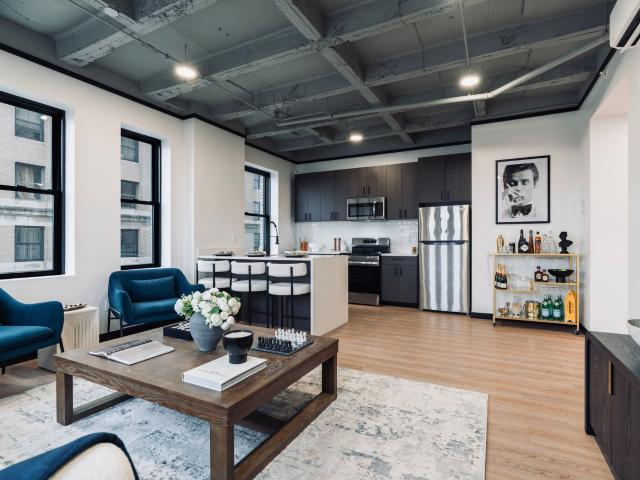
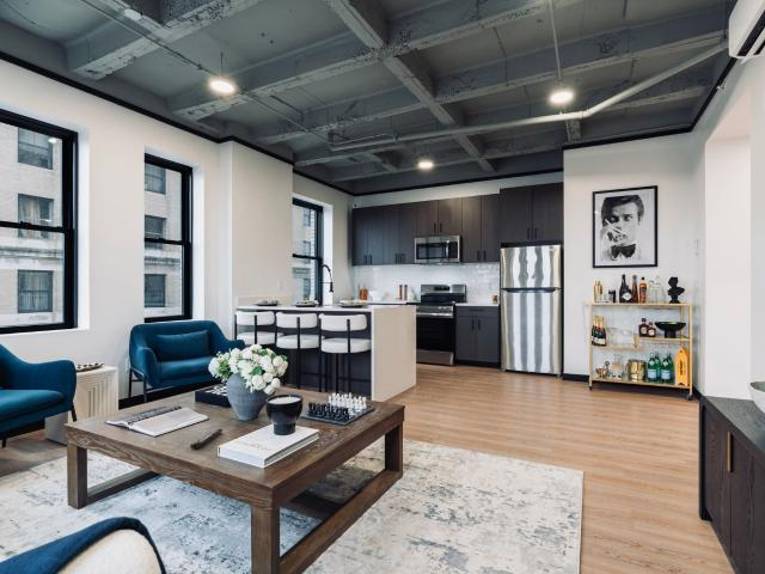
+ remote control (207, 436)
